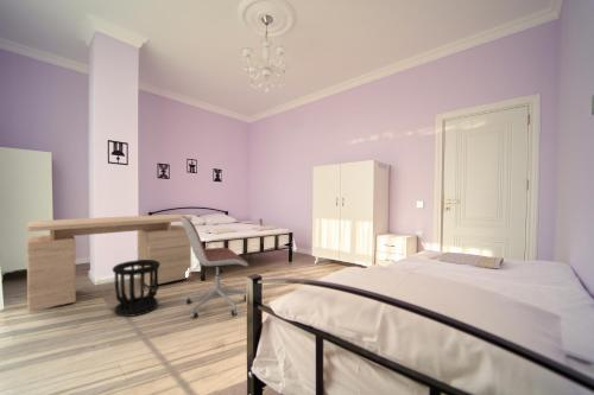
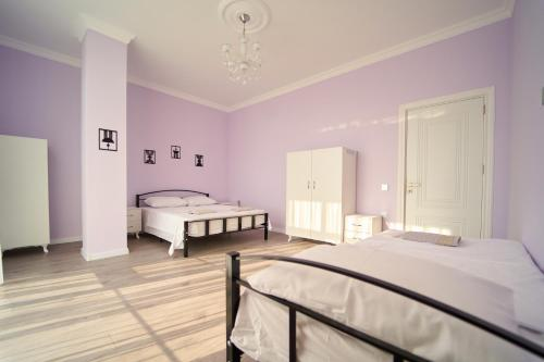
- desk (138, 253)
- office chair (215, 260)
- wastebasket (133, 286)
